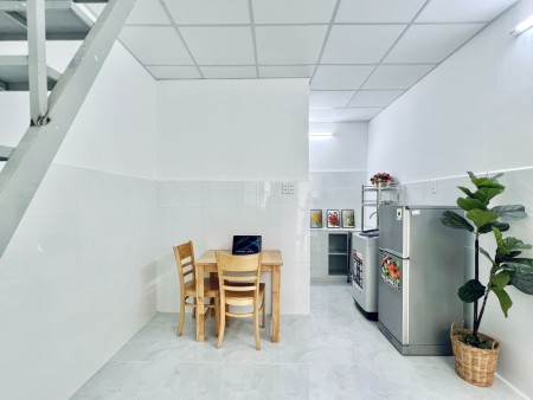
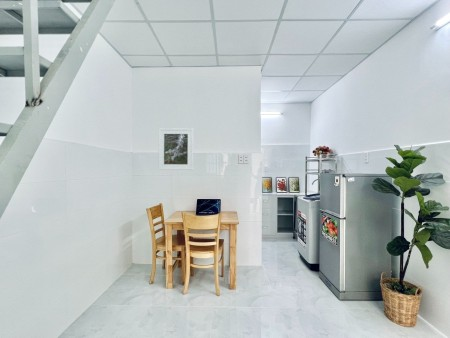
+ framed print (175, 149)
